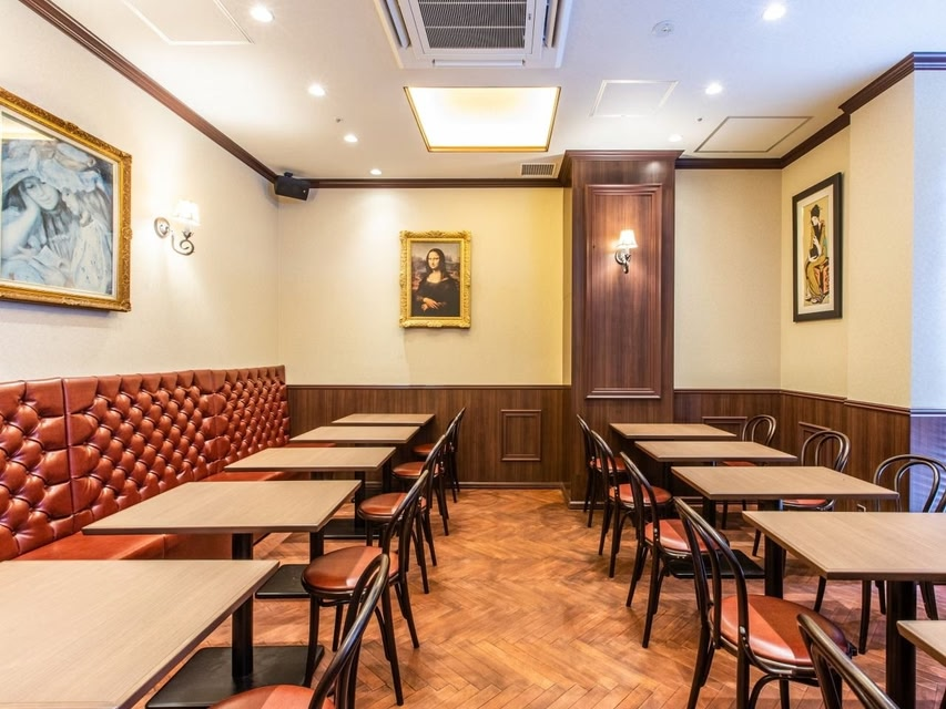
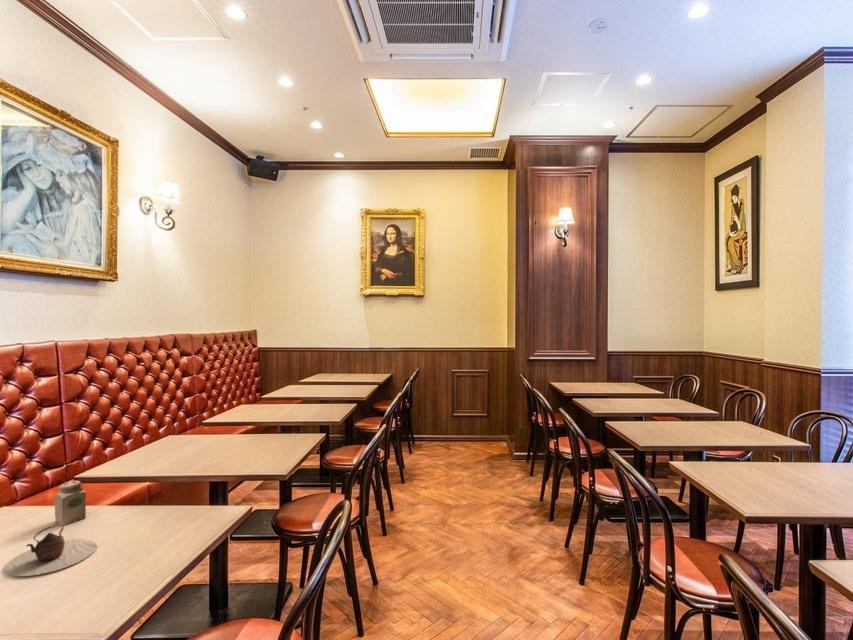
+ teapot (52, 540)
+ salt shaker (70, 501)
